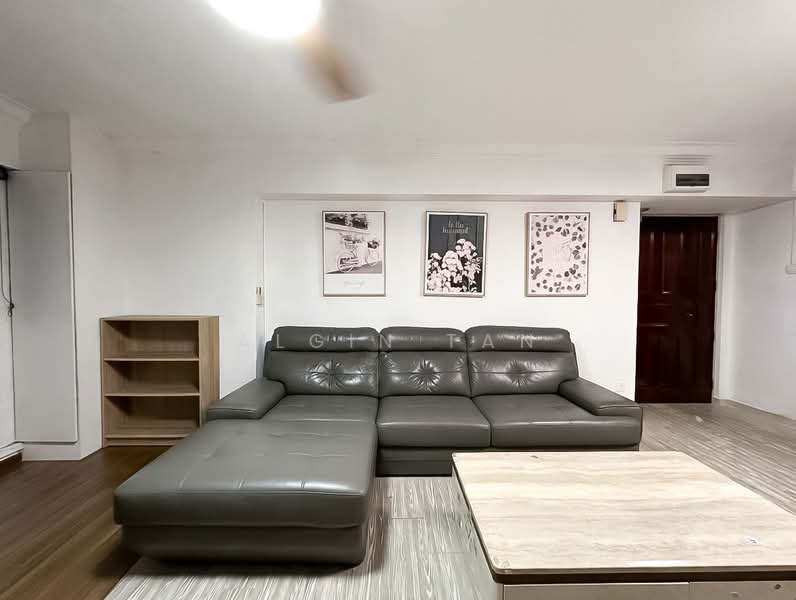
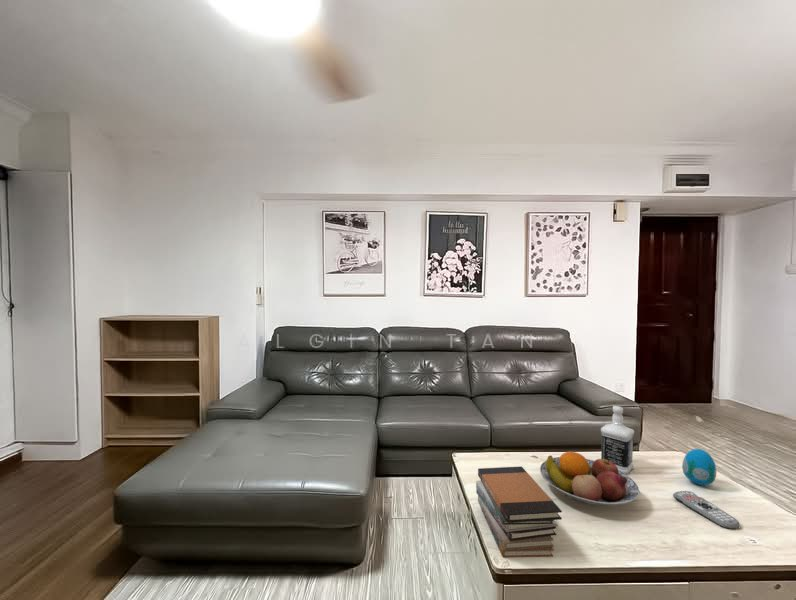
+ bottle (617, 436)
+ decorative egg (699, 466)
+ book stack (513, 507)
+ remote control (705, 508)
+ fruit bowl (586, 473)
